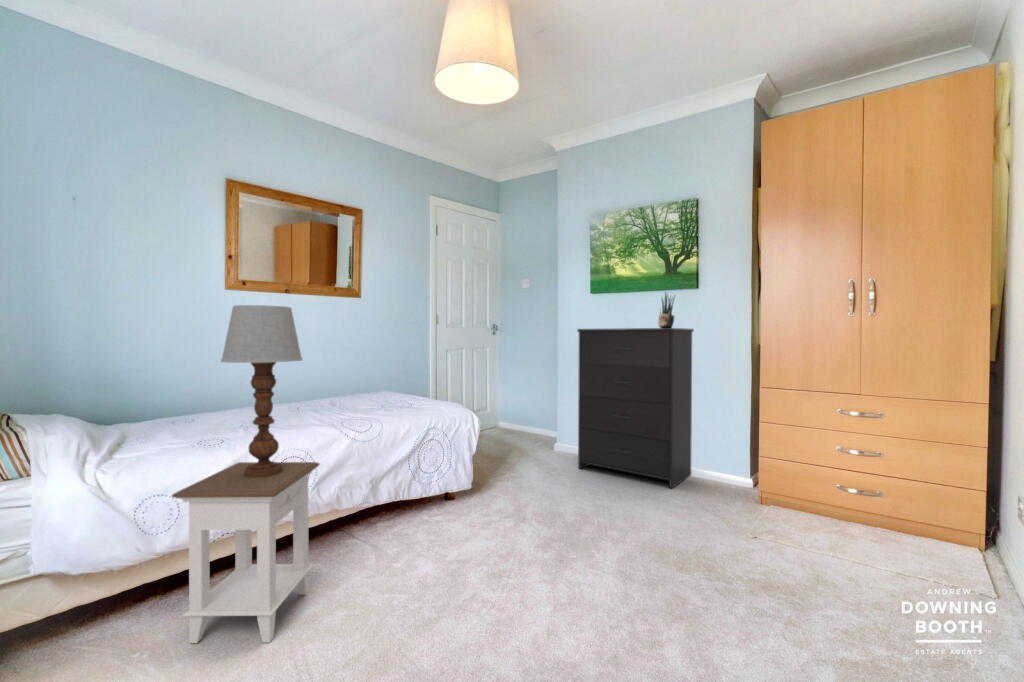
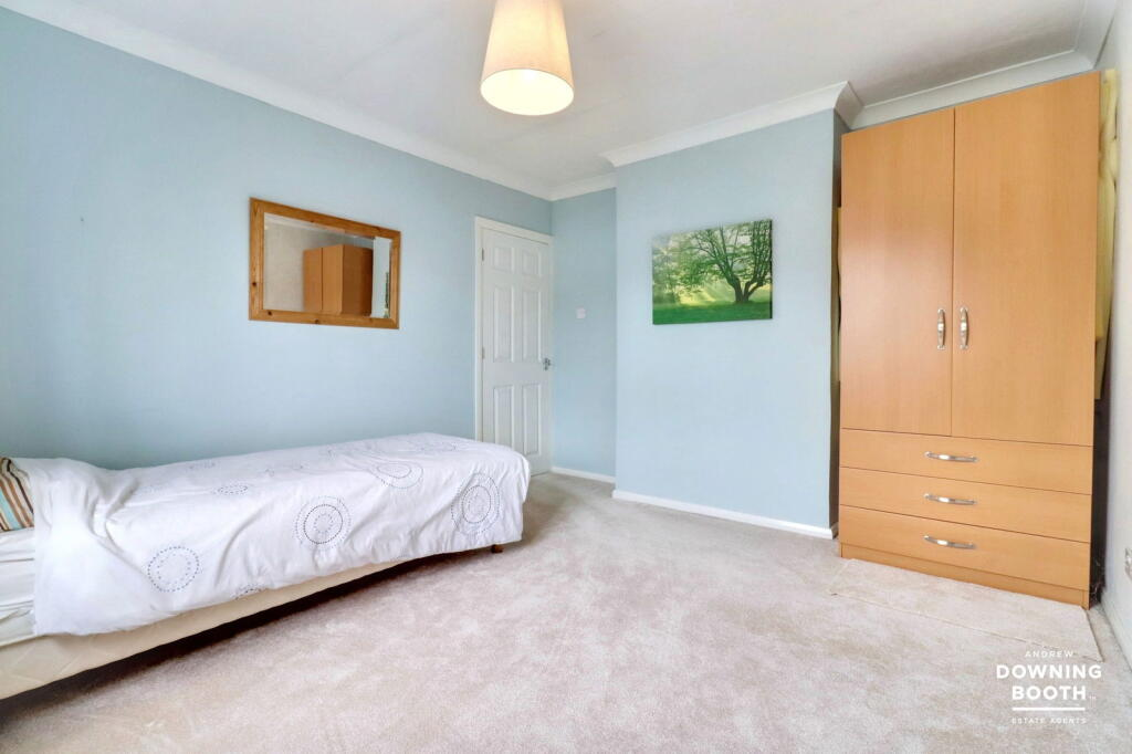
- table lamp (263, 389)
- dresser (633, 400)
- potted plant (667, 309)
- nightstand (251, 545)
